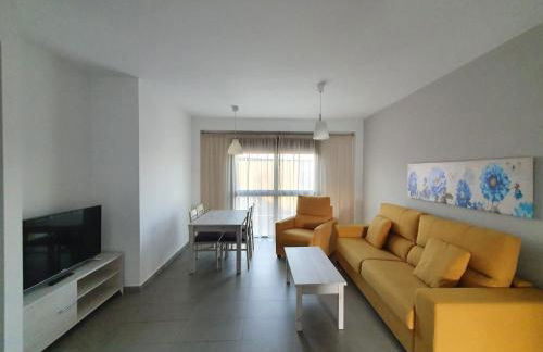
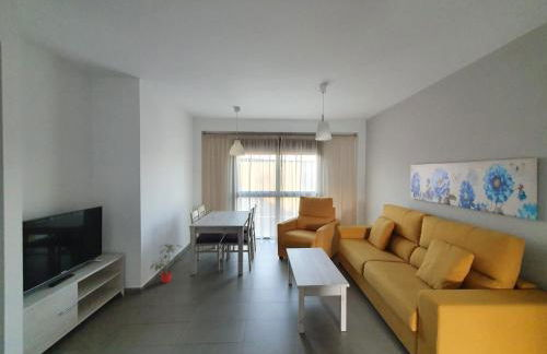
+ potted plant (167, 262)
